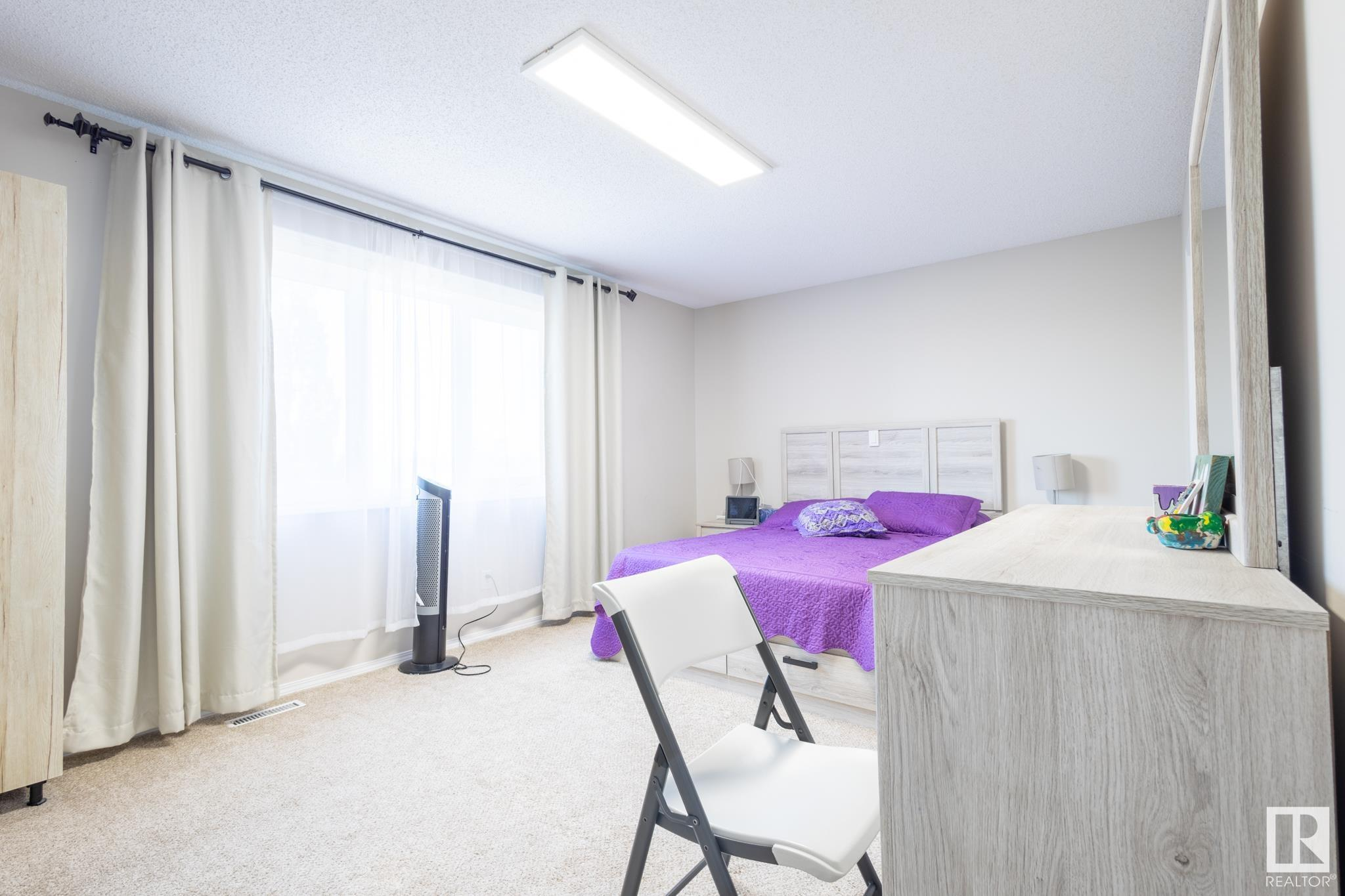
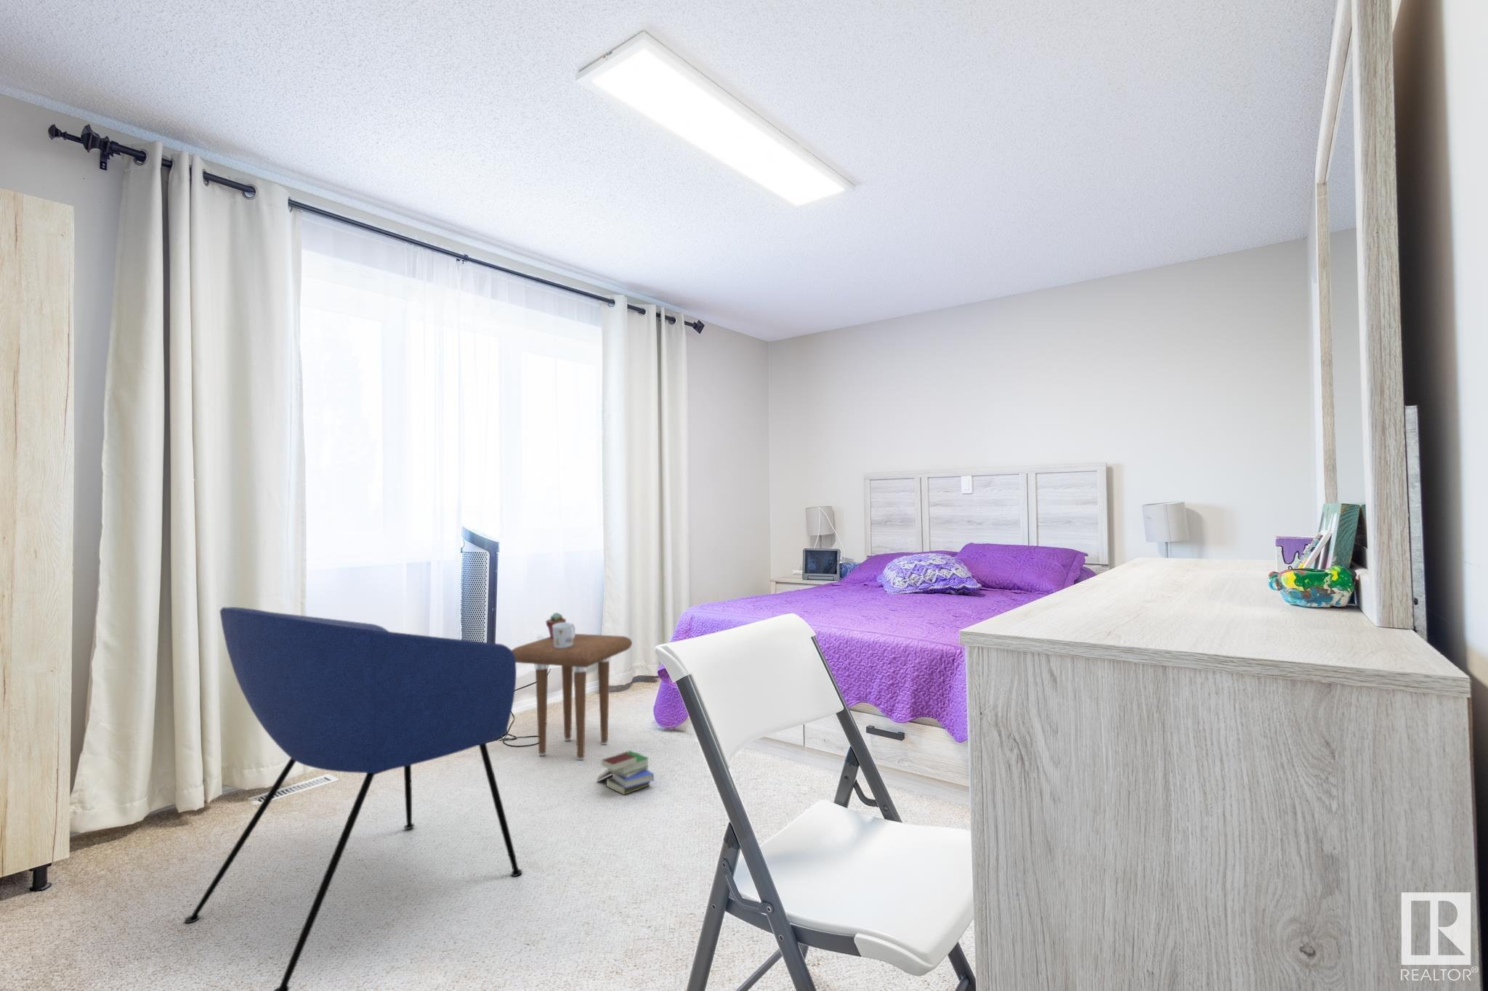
+ mug (566, 635)
+ side table (572, 695)
+ potted succulent (555, 624)
+ armchair (360, 744)
+ book (620, 768)
